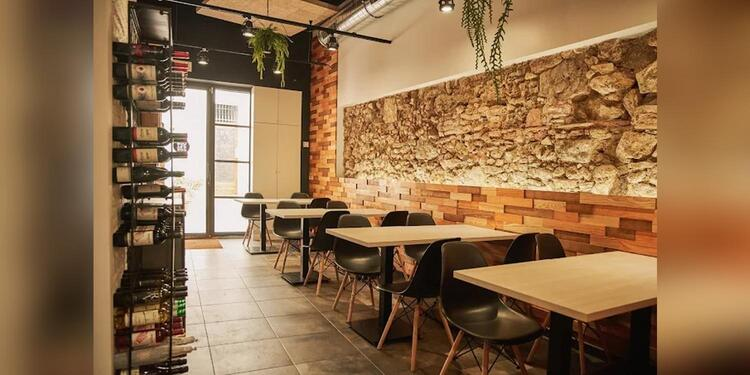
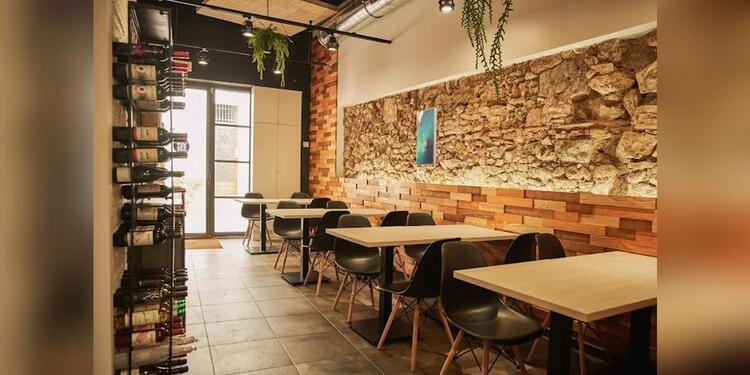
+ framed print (426, 137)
